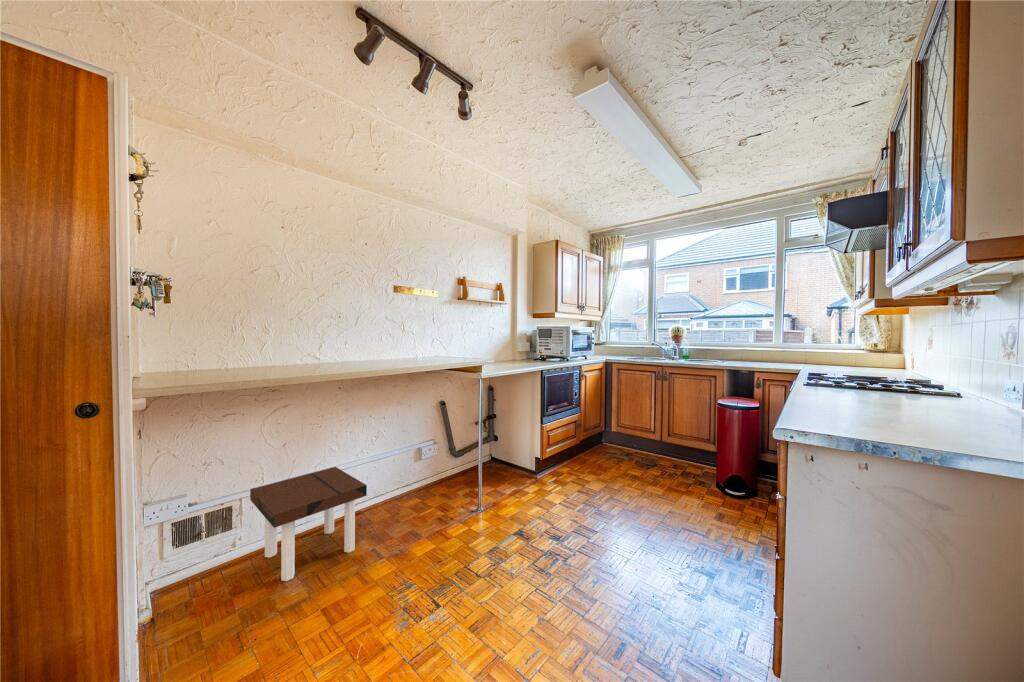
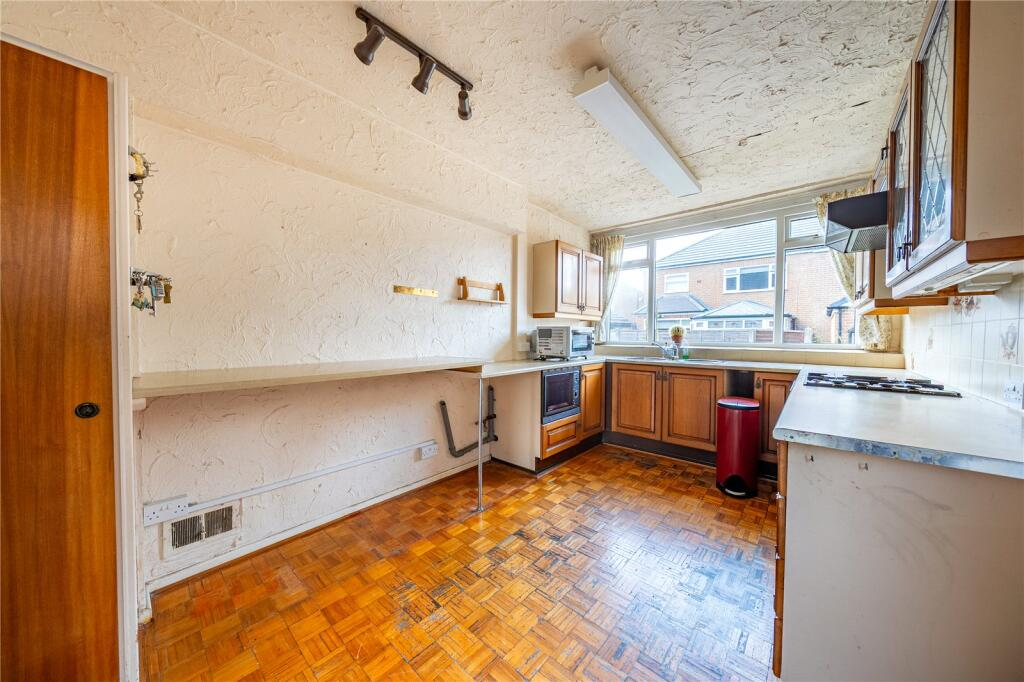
- side table (309, 515)
